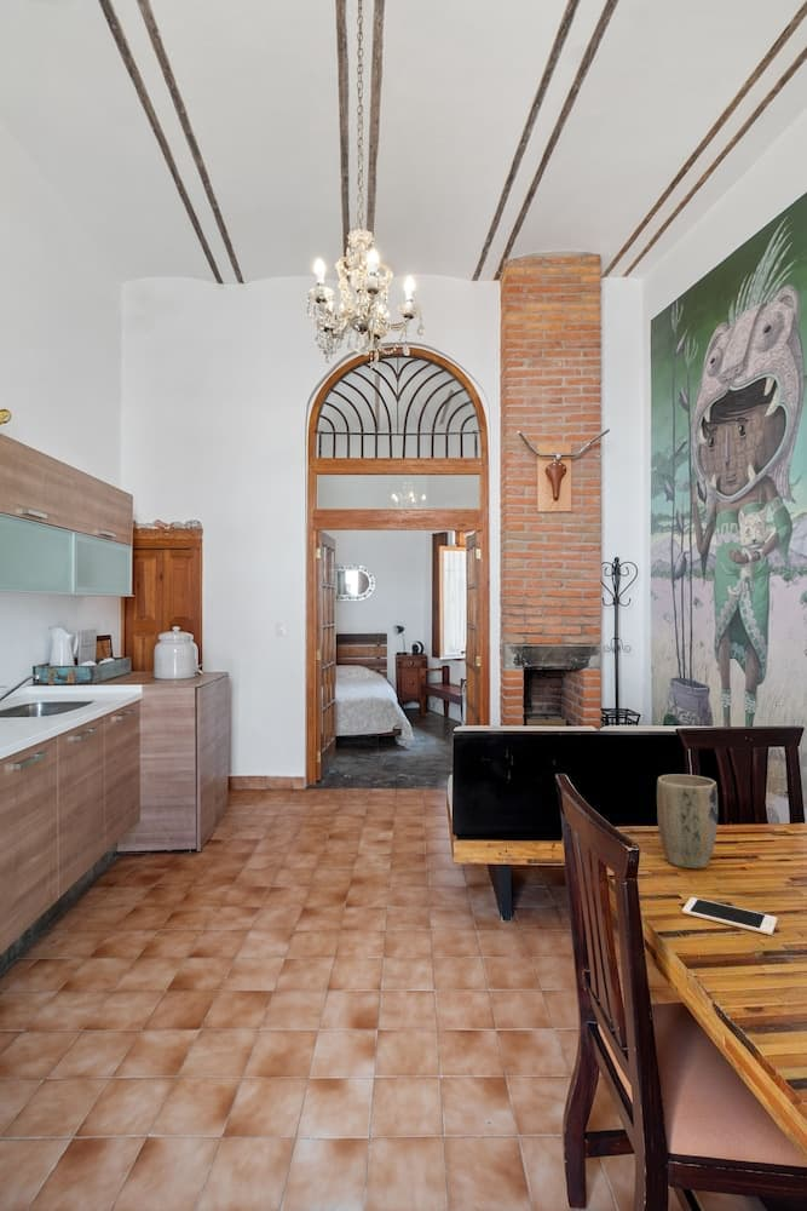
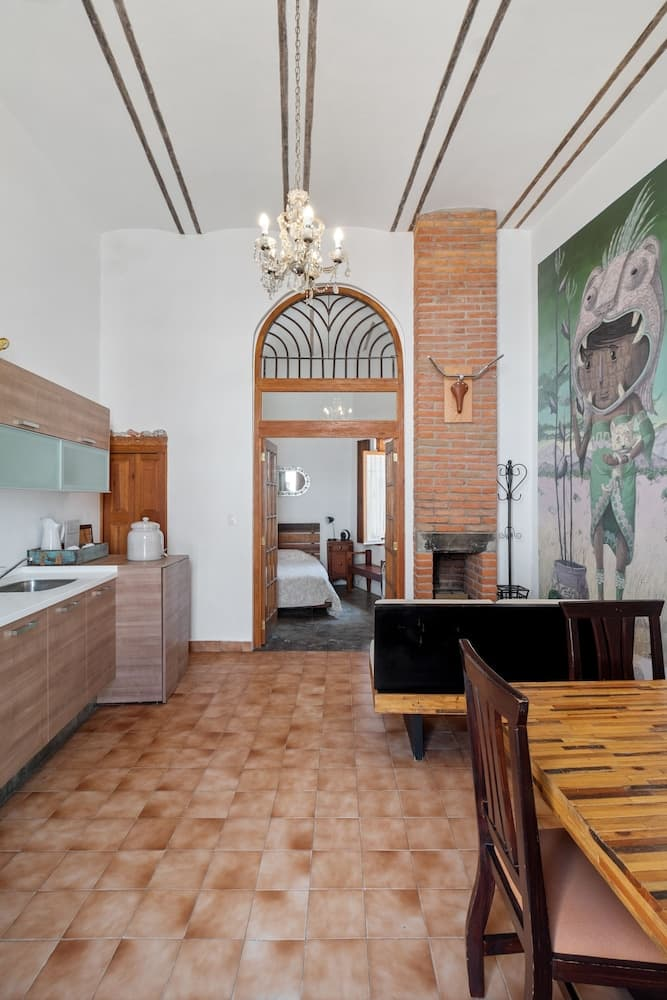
- cell phone (728, 914)
- plant pot (687, 820)
